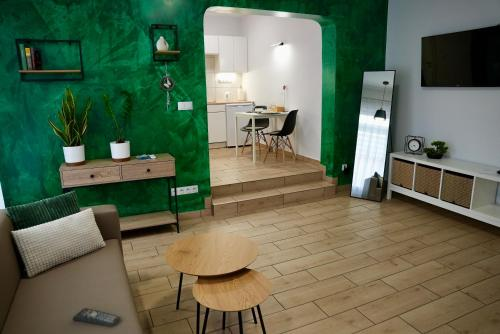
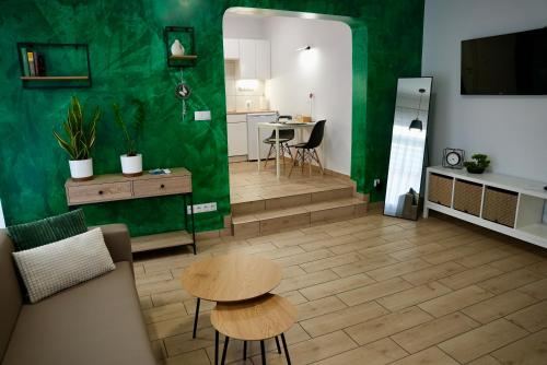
- remote control (96, 317)
